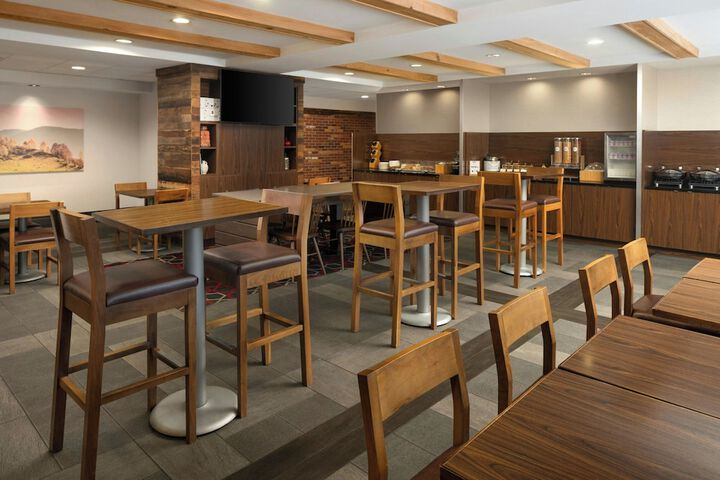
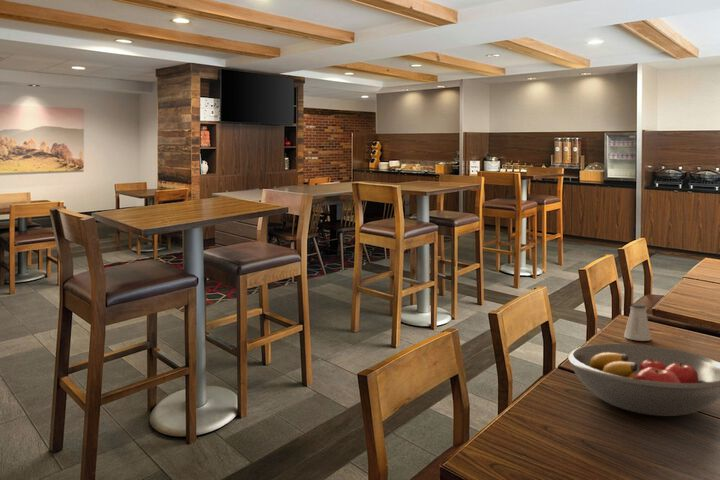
+ fruit bowl (646, 377)
+ saltshaker (638, 321)
